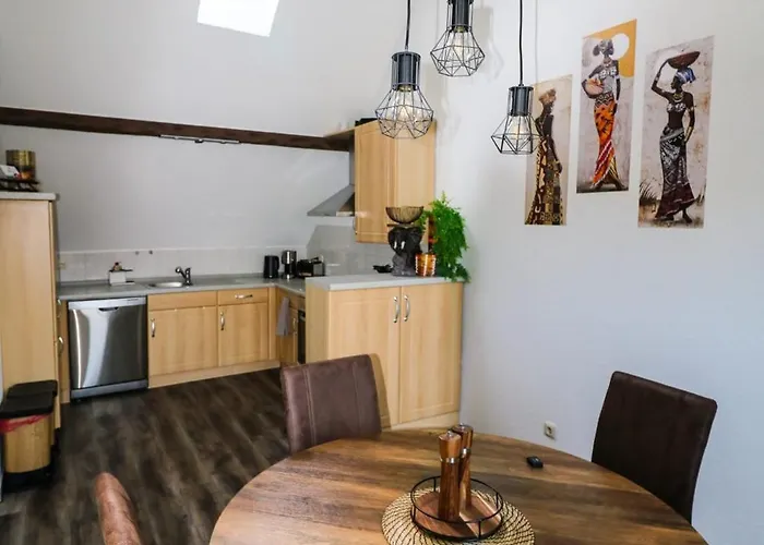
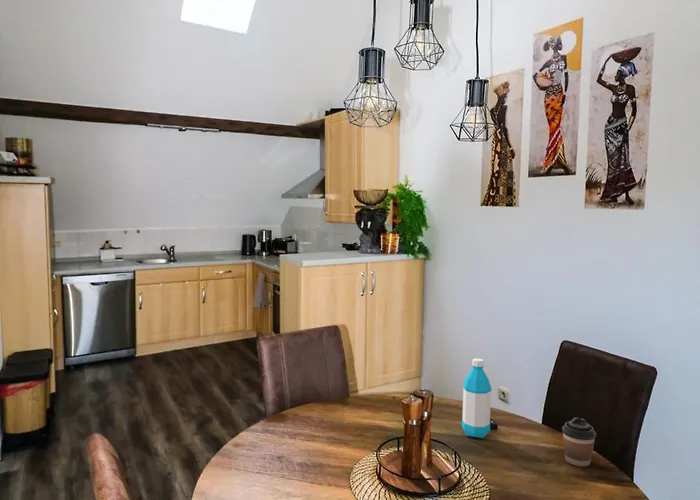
+ water bottle (476, 397)
+ coffee cup (578, 441)
